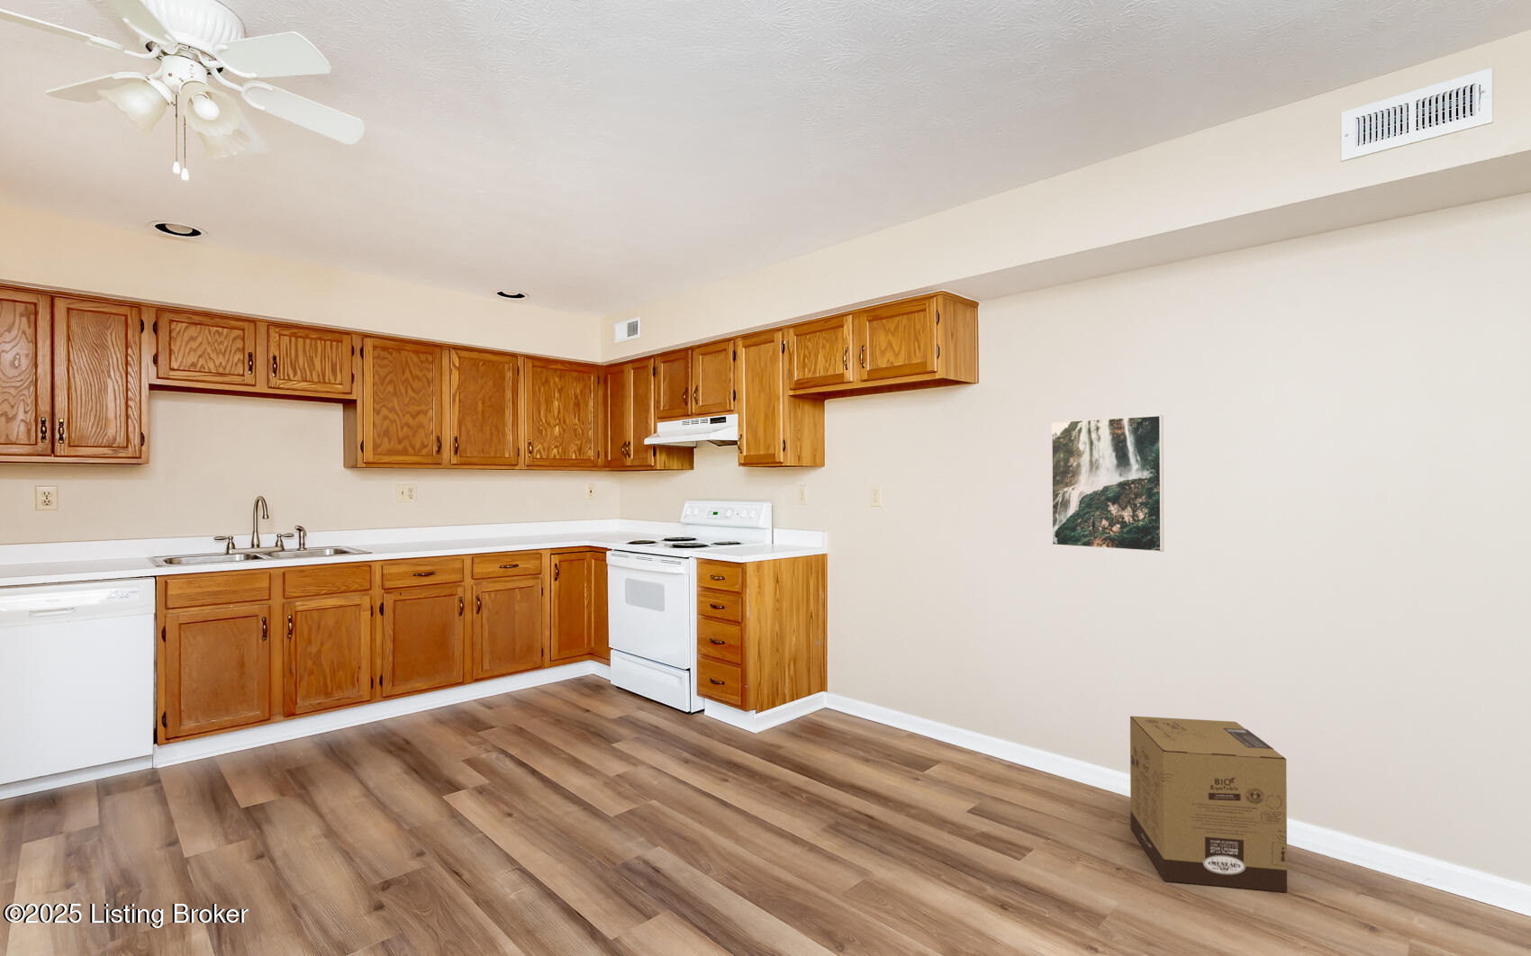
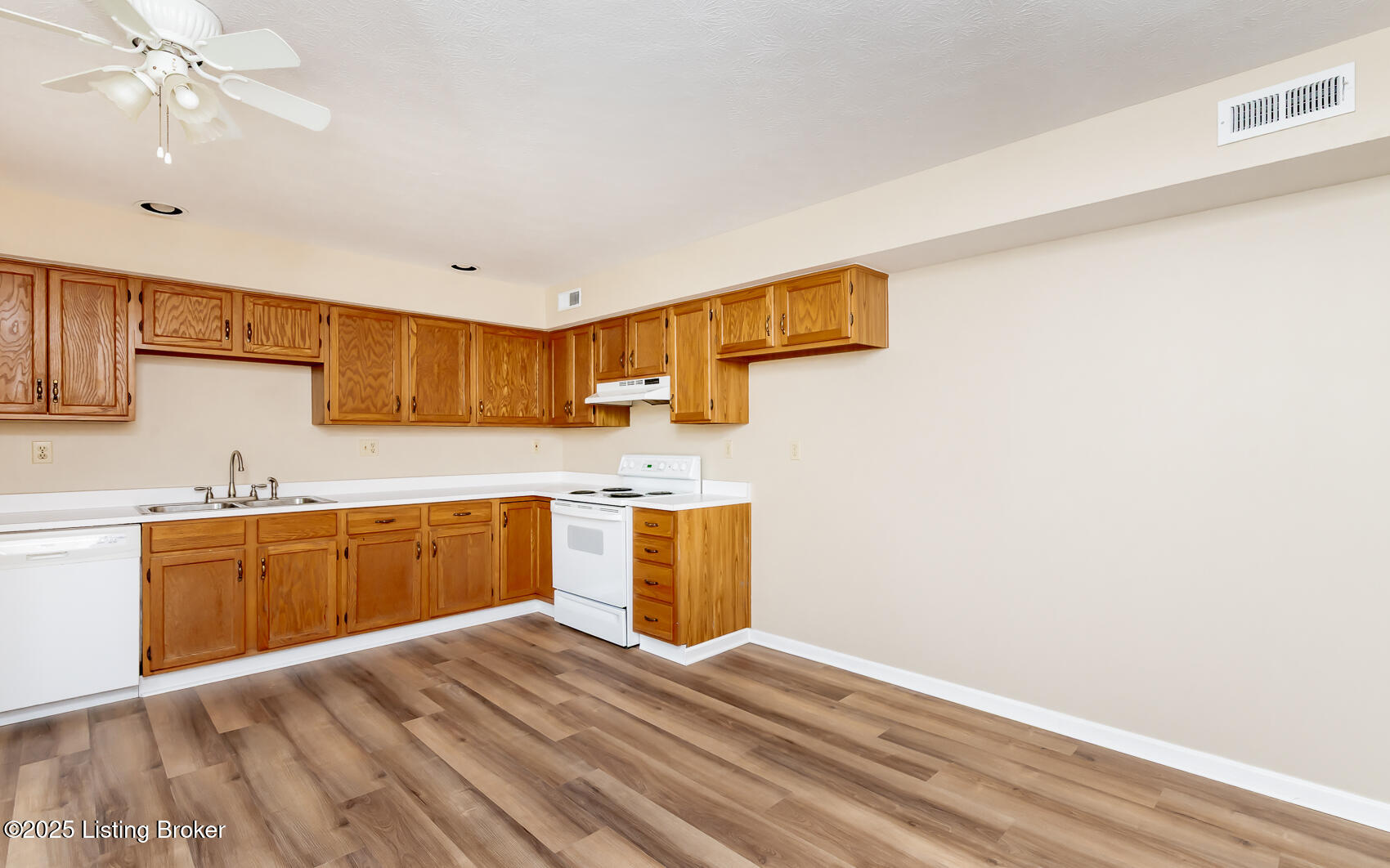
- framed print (1104, 484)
- cardboard box (1202, 796)
